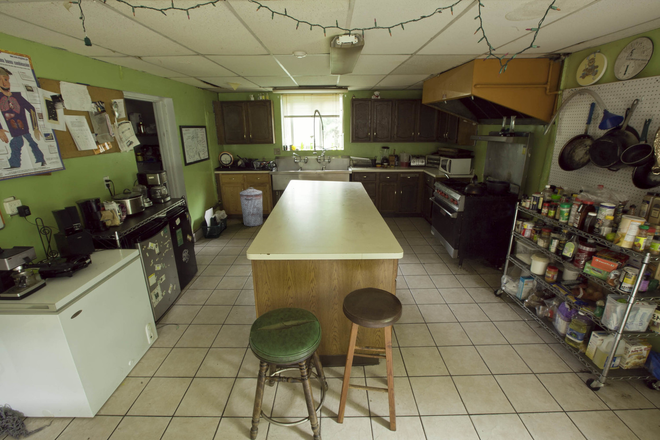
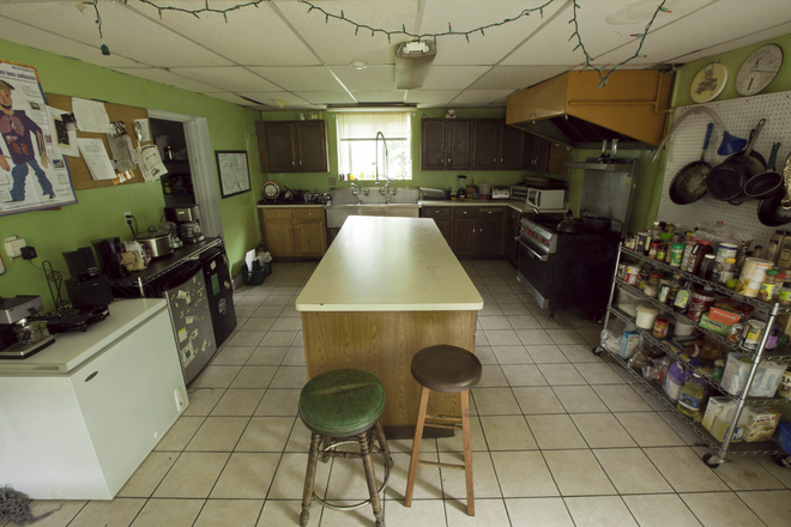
- trash can (252, 205)
